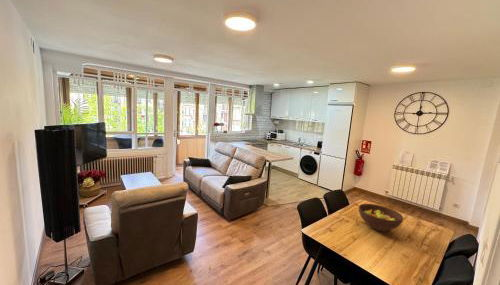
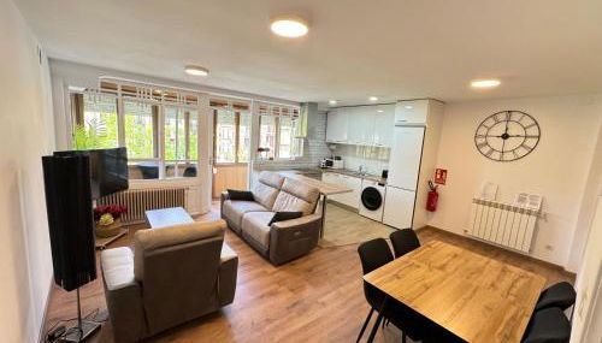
- fruit bowl (378, 219)
